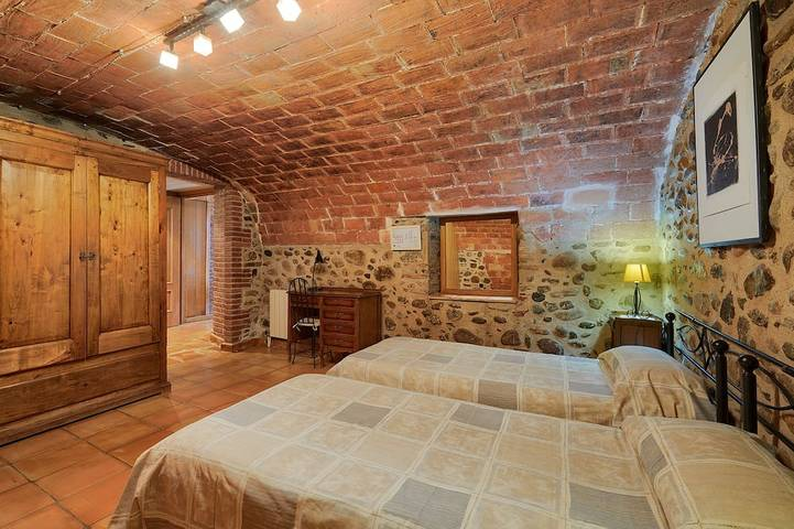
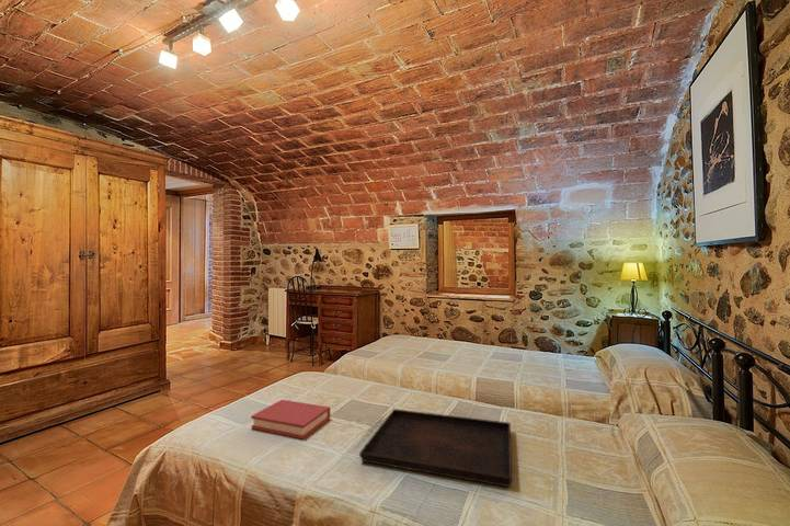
+ hardback book (291, 416)
+ serving tray (440, 441)
